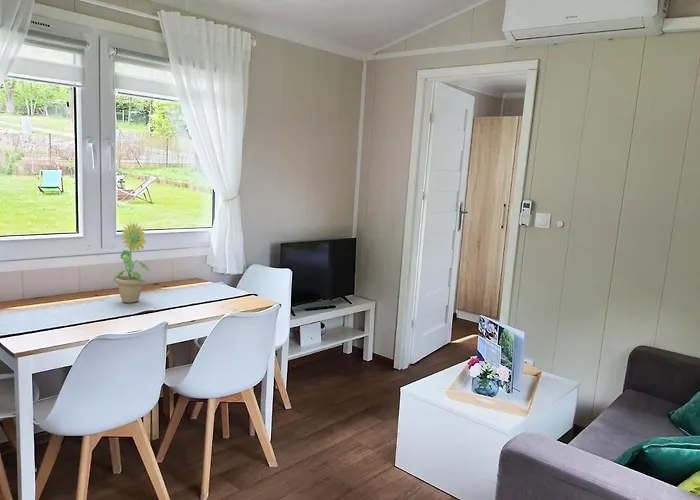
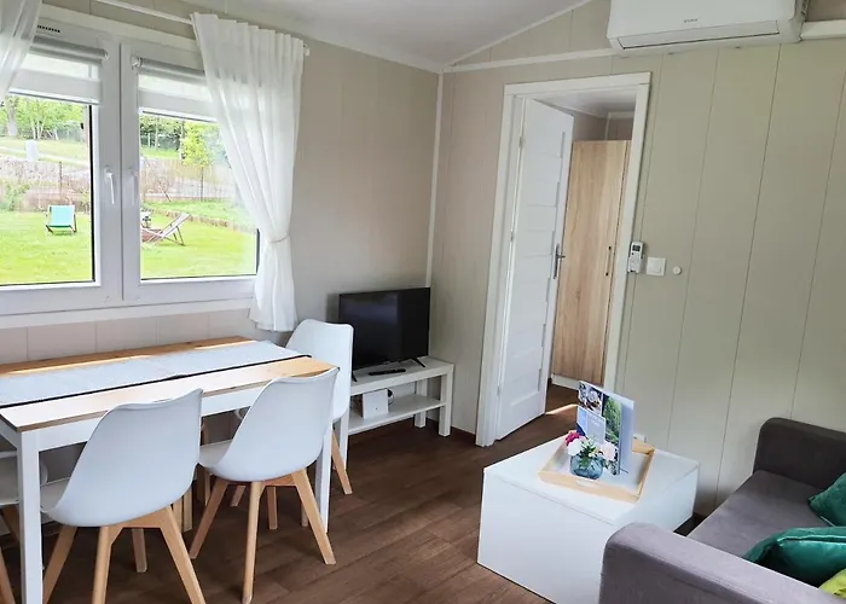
- sunflower (126, 262)
